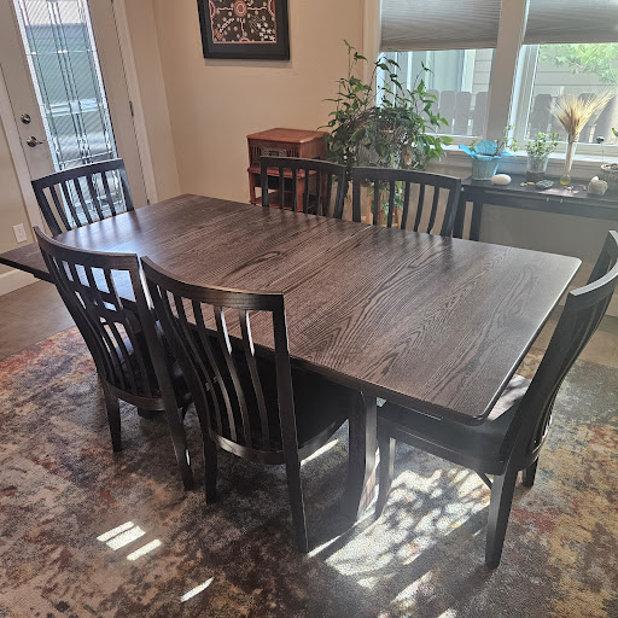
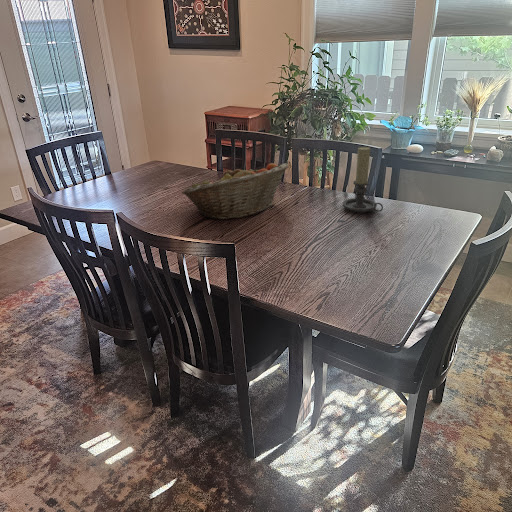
+ candle holder (365, 179)
+ fruit basket (237, 186)
